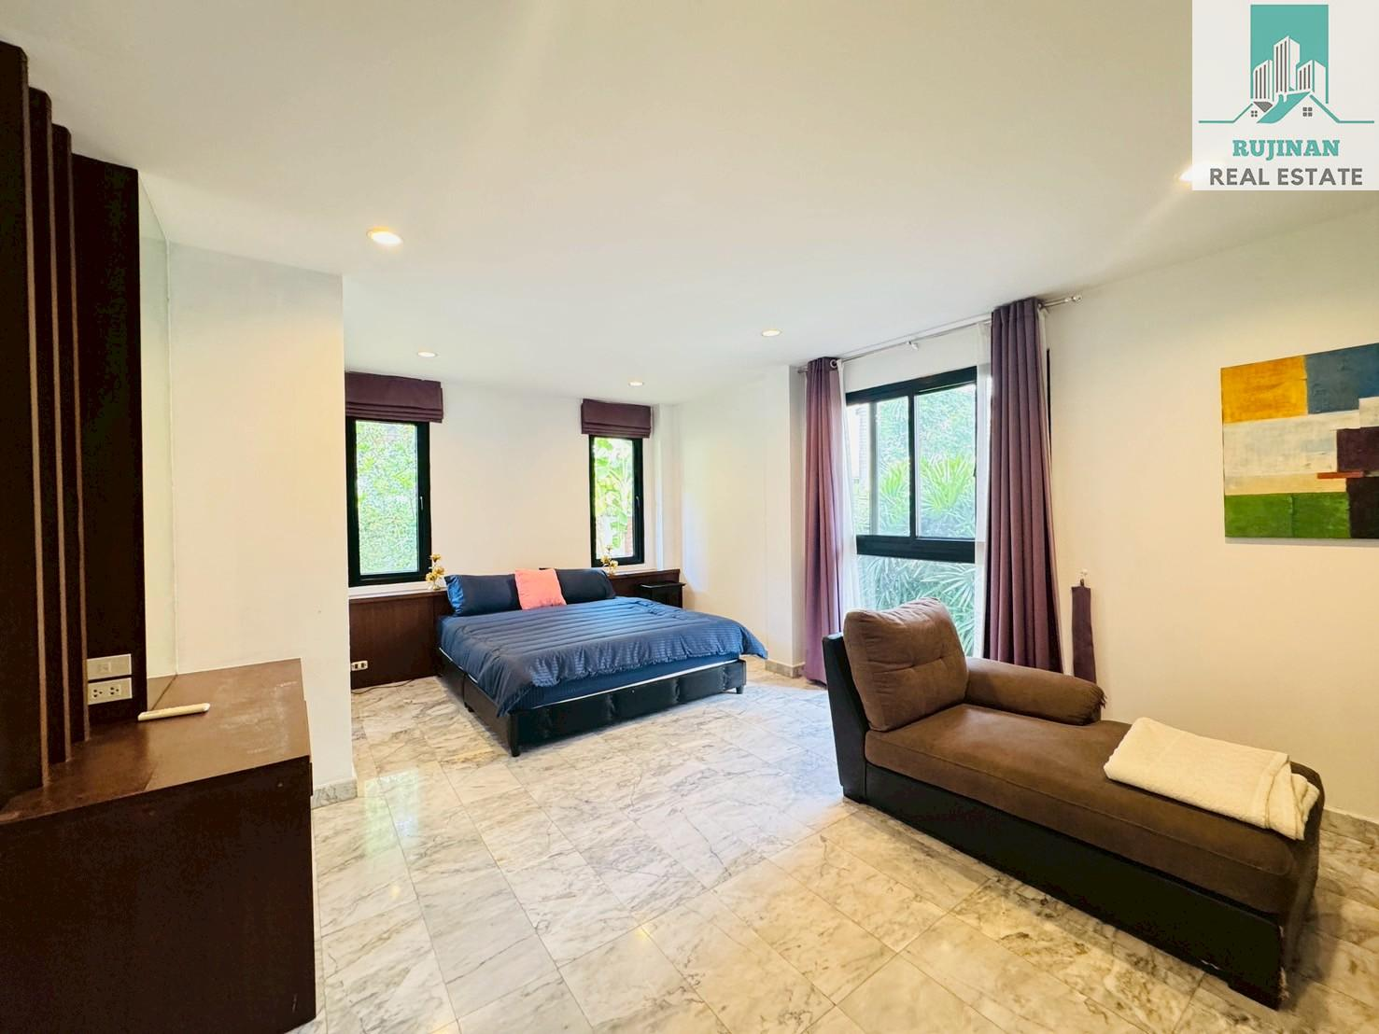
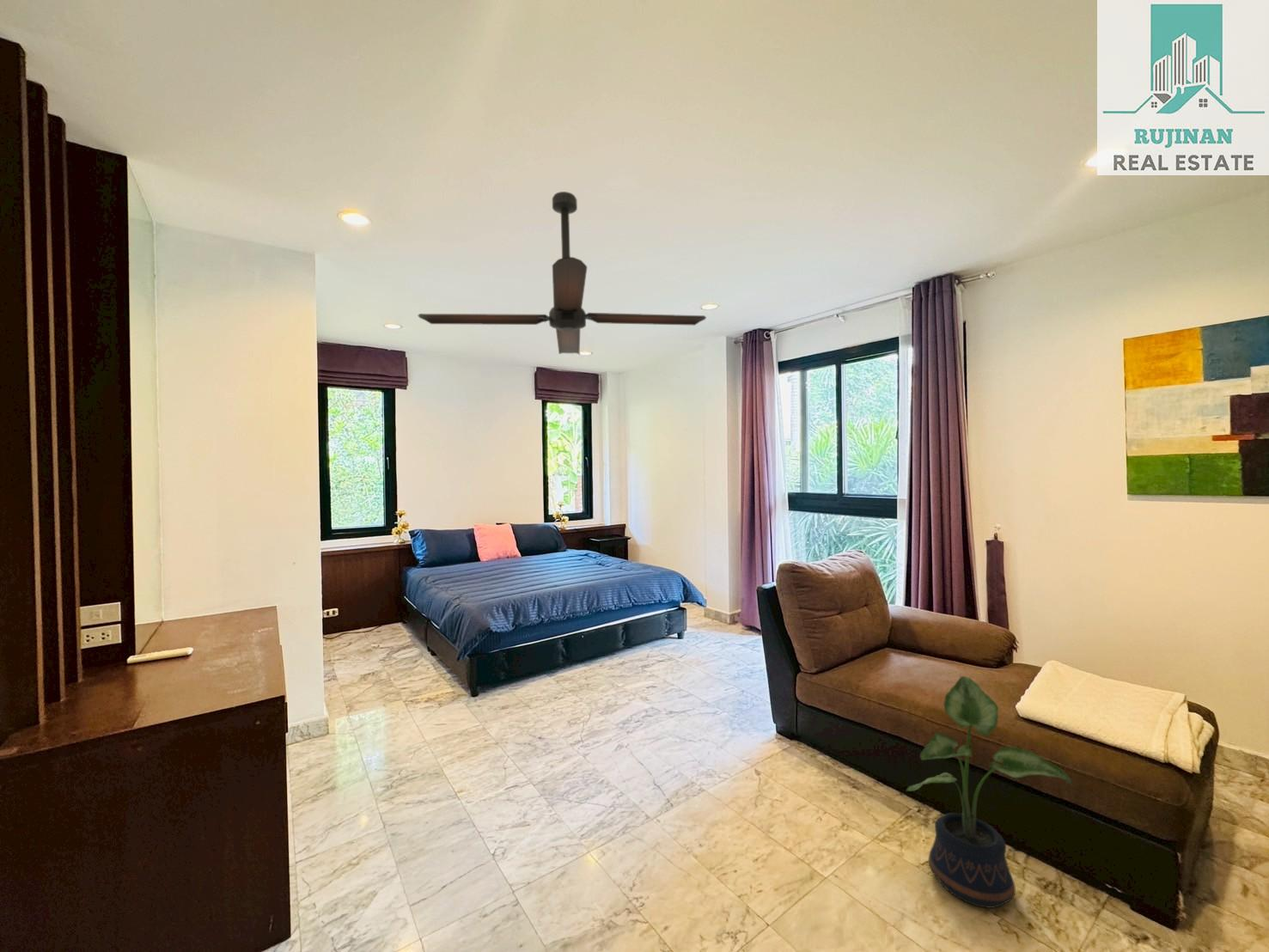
+ potted plant (978, 794)
+ ceiling fan (565, 263)
